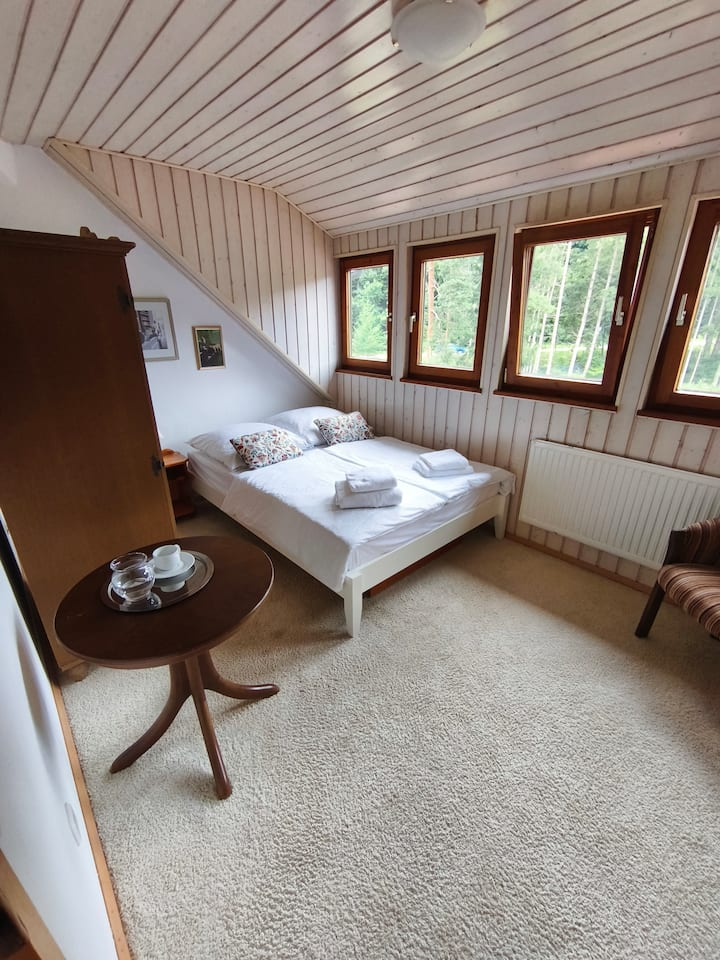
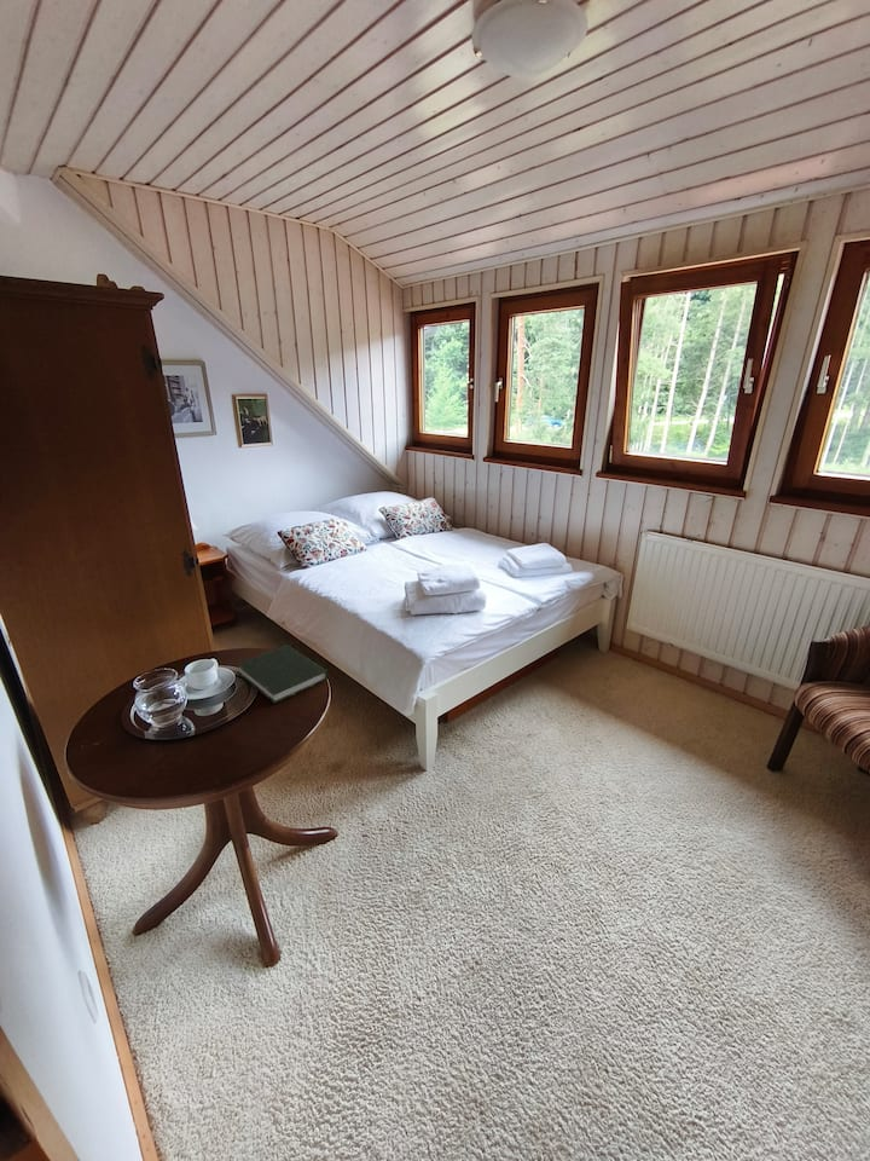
+ book (280, 671)
